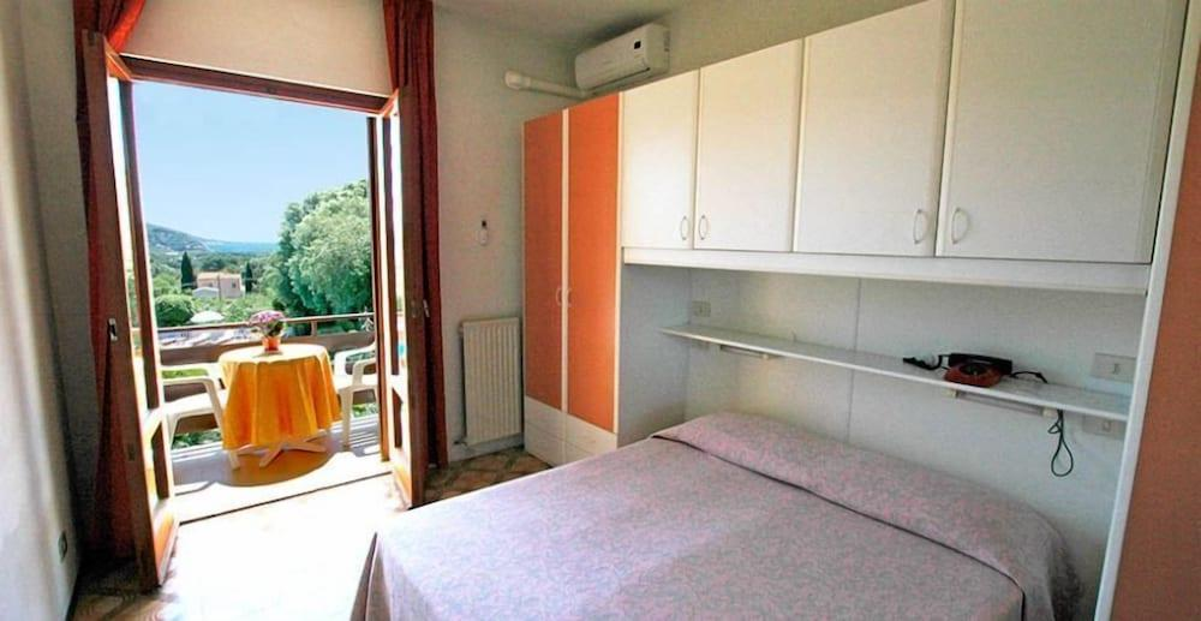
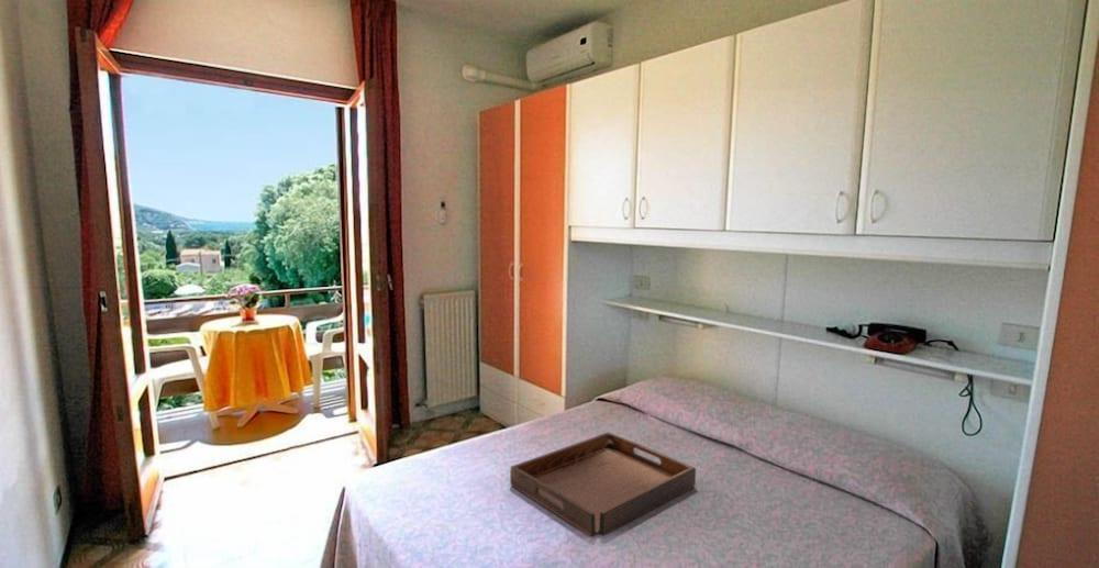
+ serving tray (602, 476)
